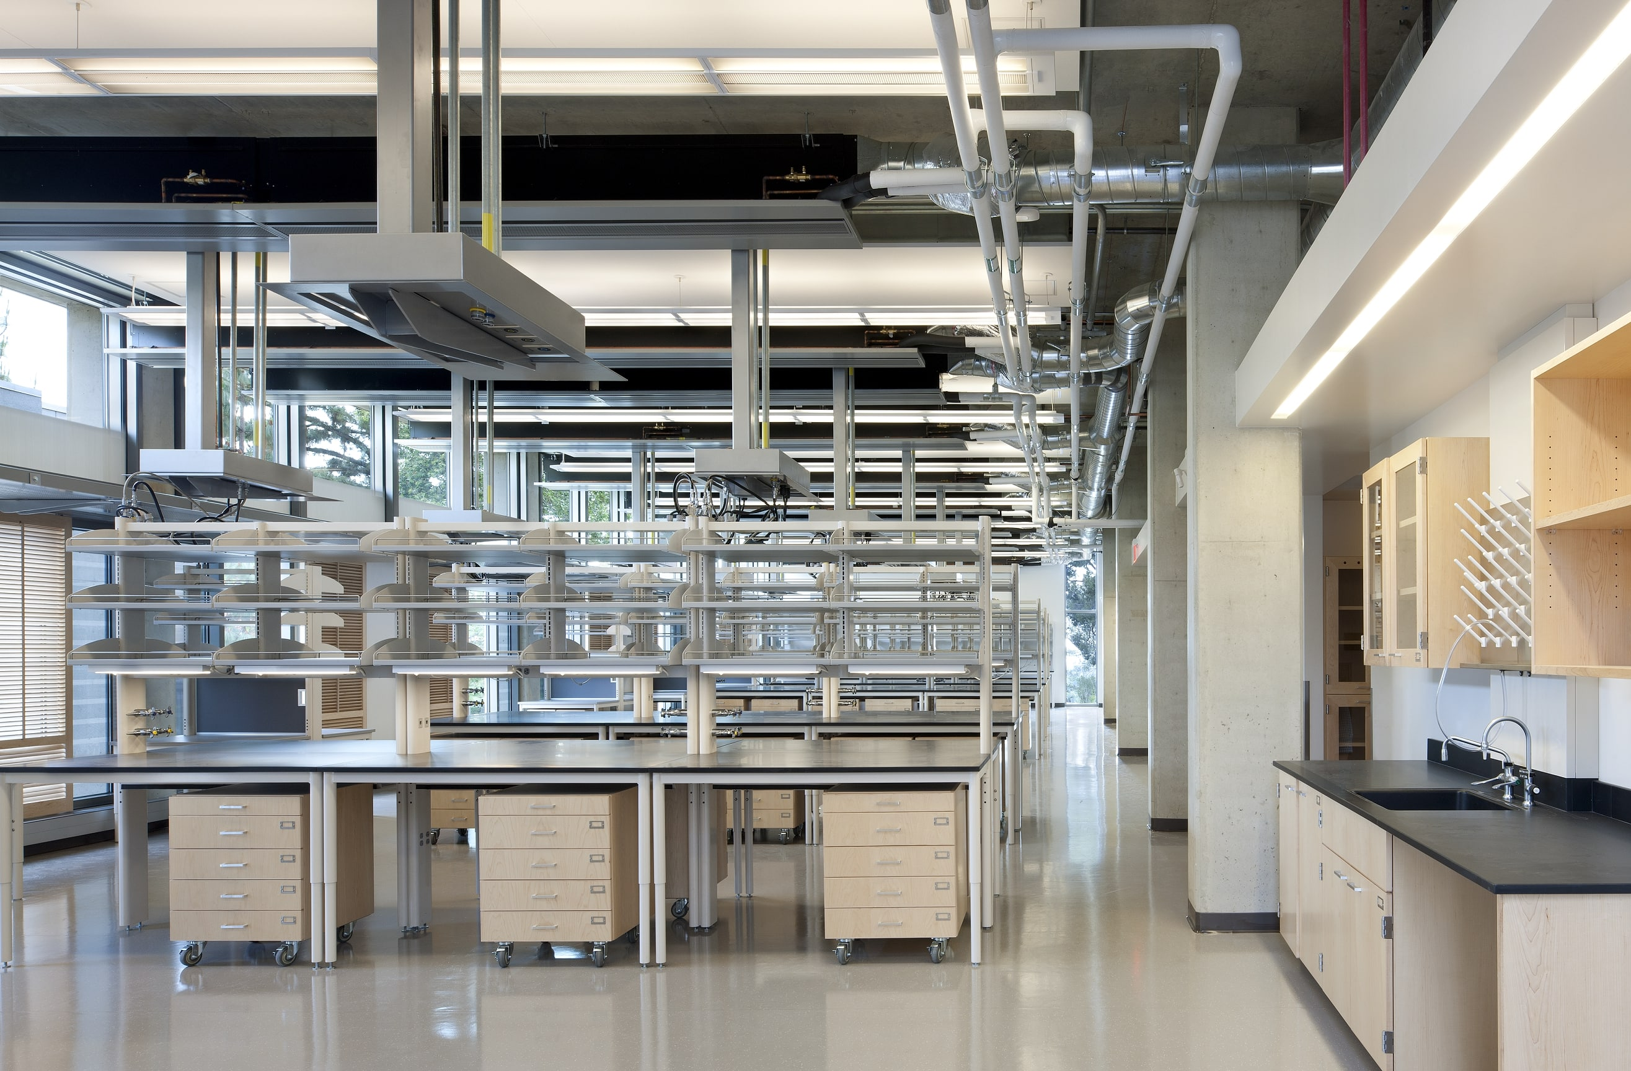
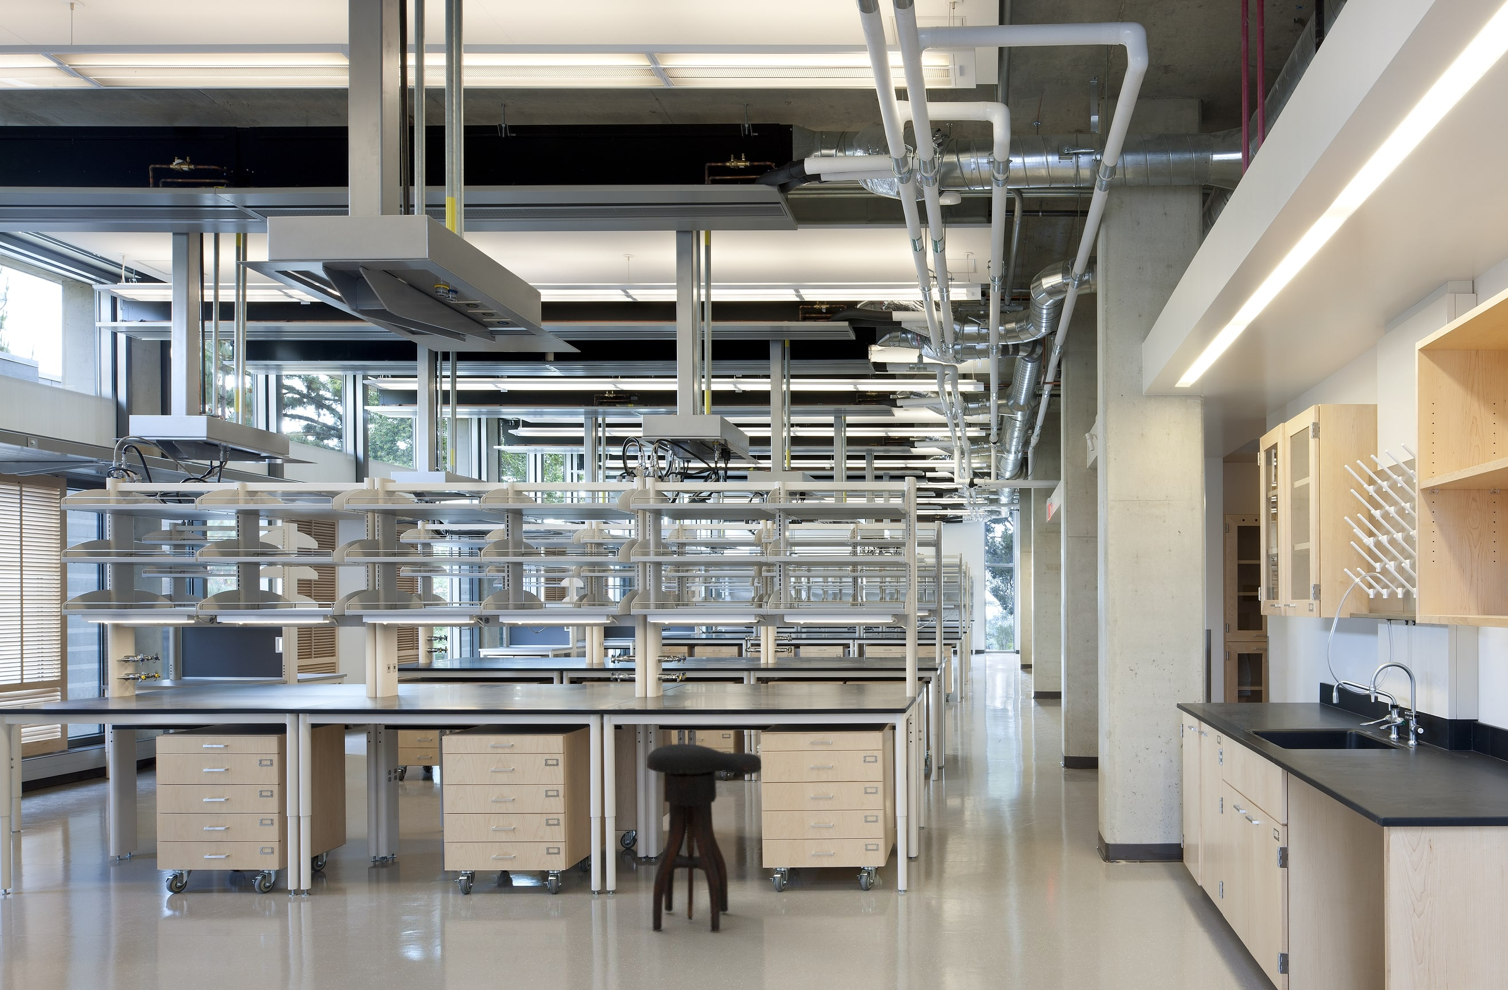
+ stool (701, 834)
